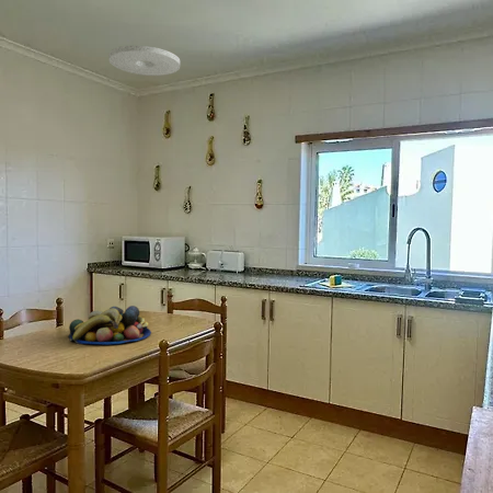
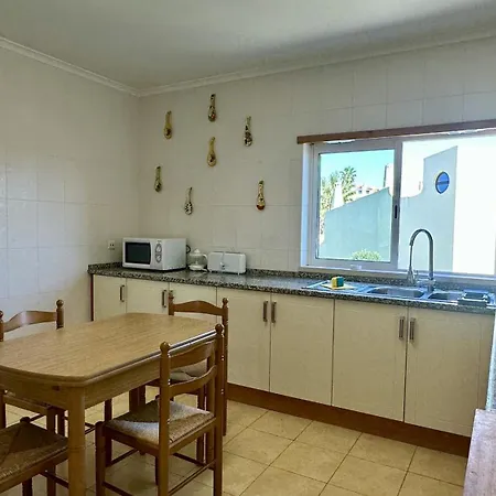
- ceiling light (145, 60)
- fruit bowl (111, 321)
